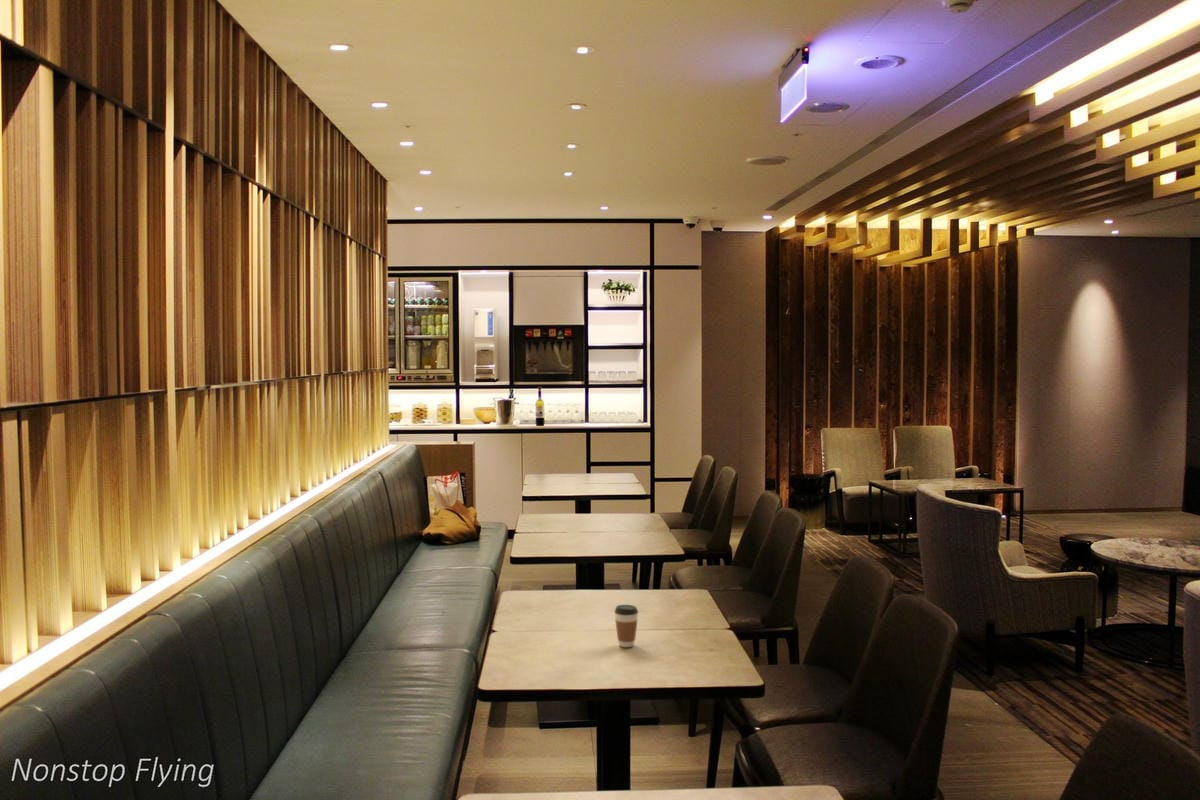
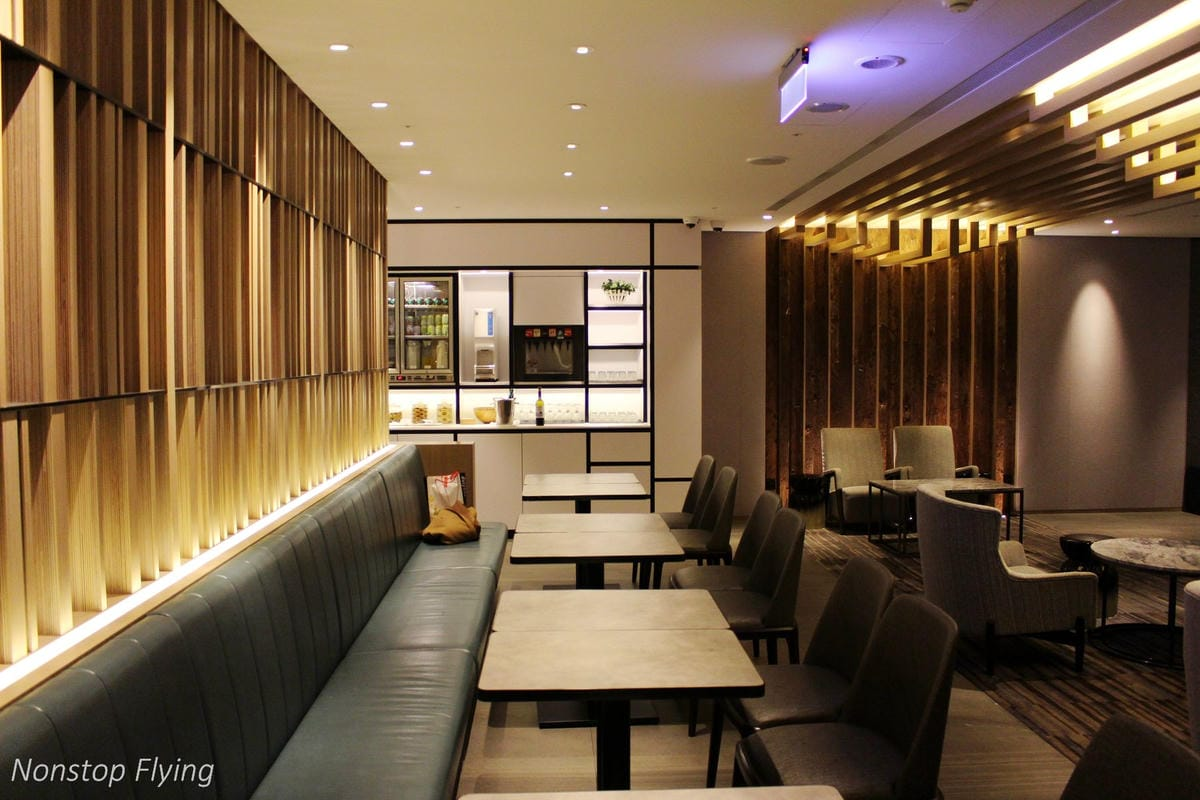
- coffee cup (626, 625)
